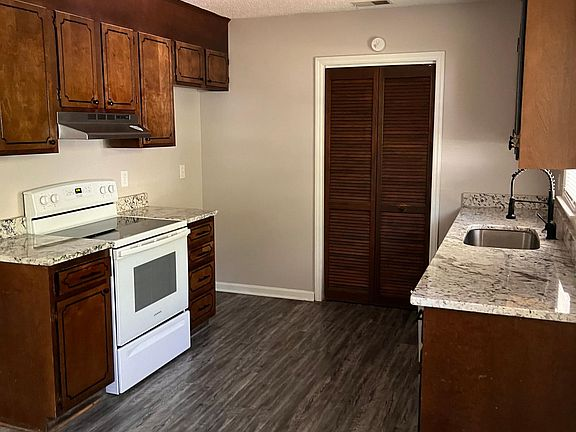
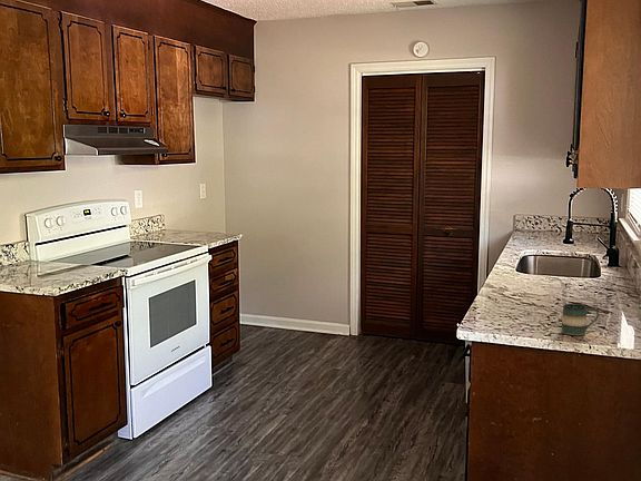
+ mug (580, 320)
